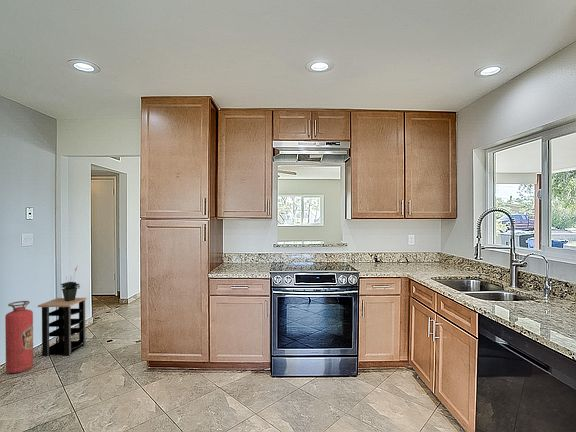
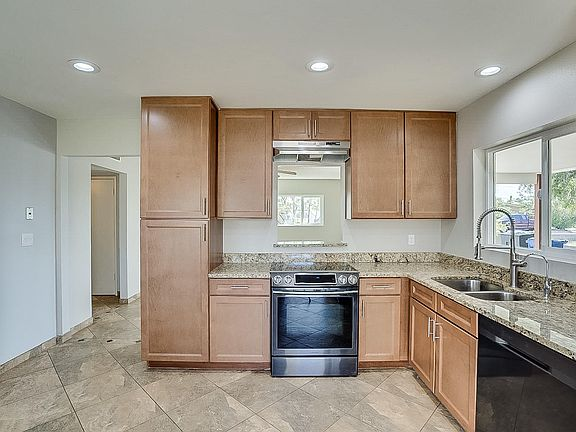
- side table (64, 325)
- fire extinguisher (19, 336)
- potted plant (70, 283)
